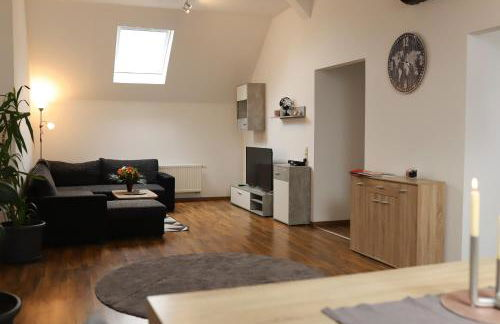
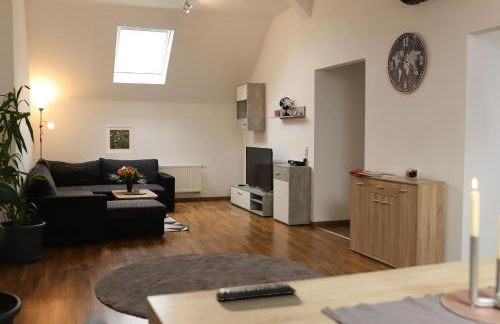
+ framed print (119, 139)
+ remote control (256, 291)
